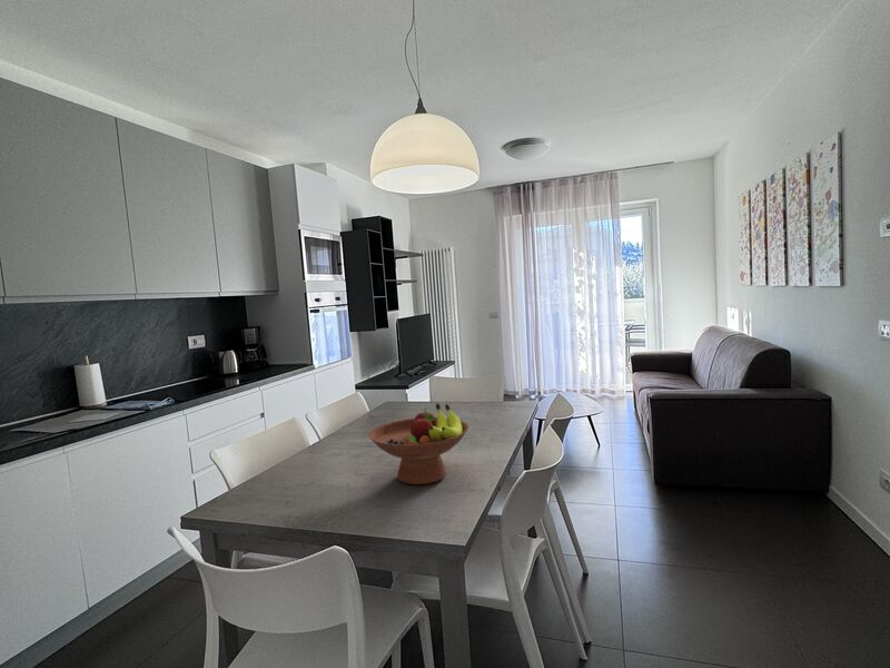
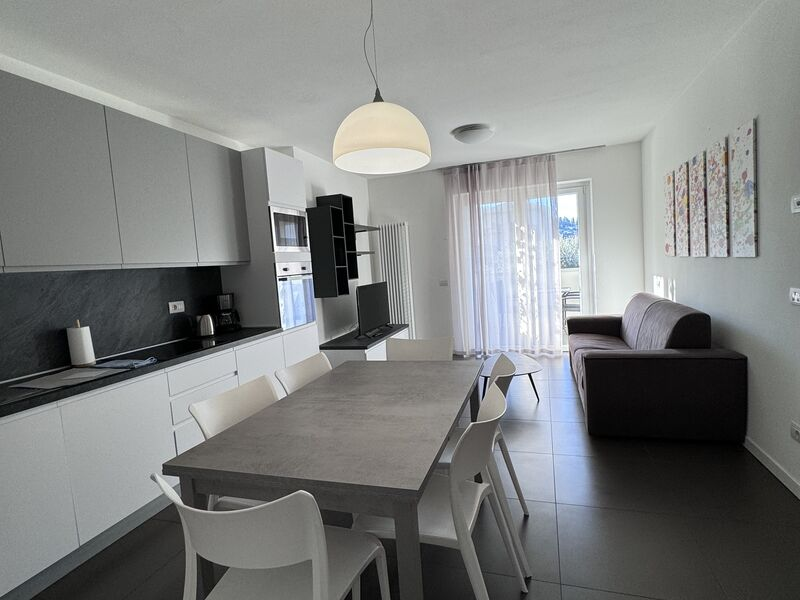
- fruit bowl (419, 443)
